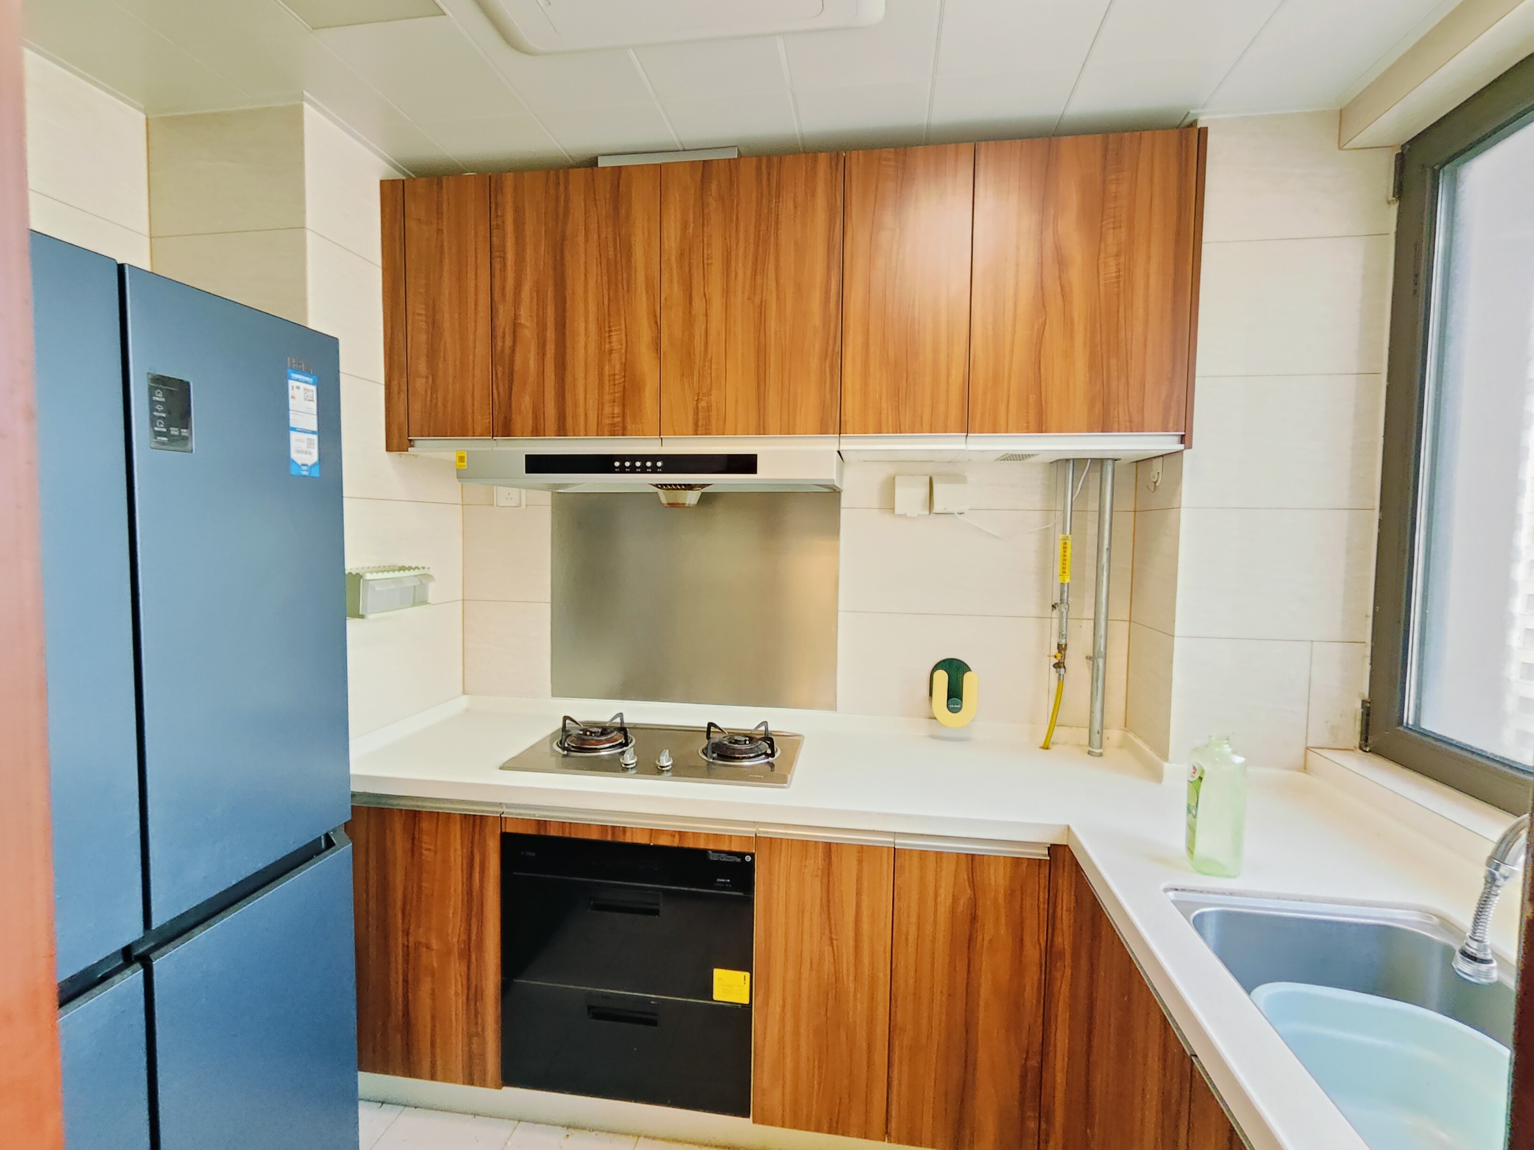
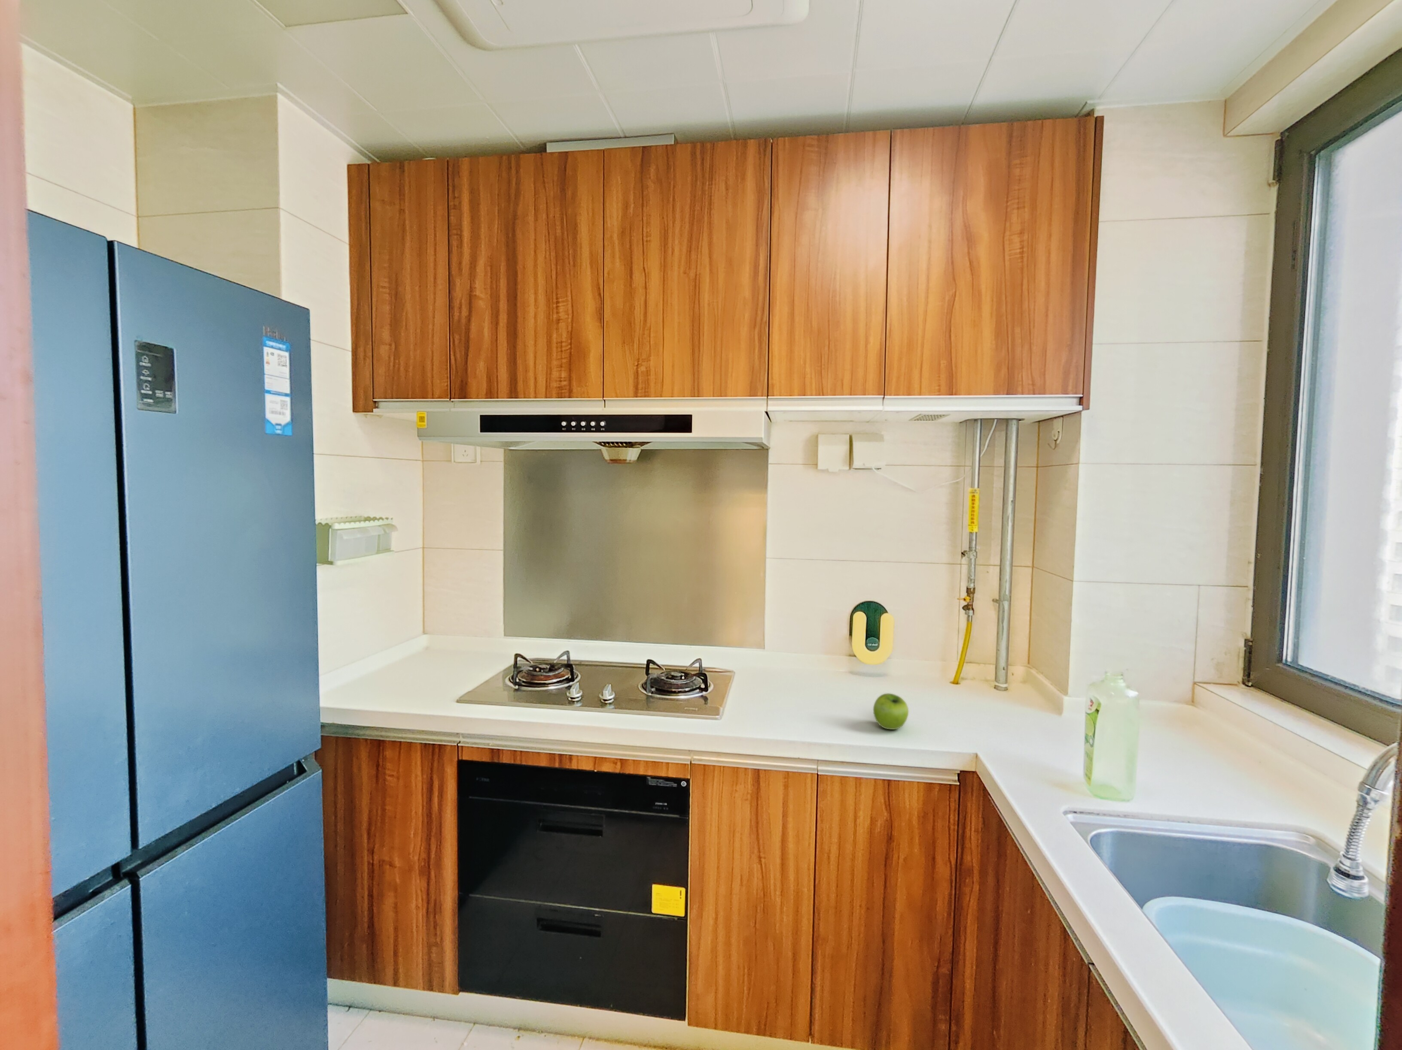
+ fruit (891, 711)
